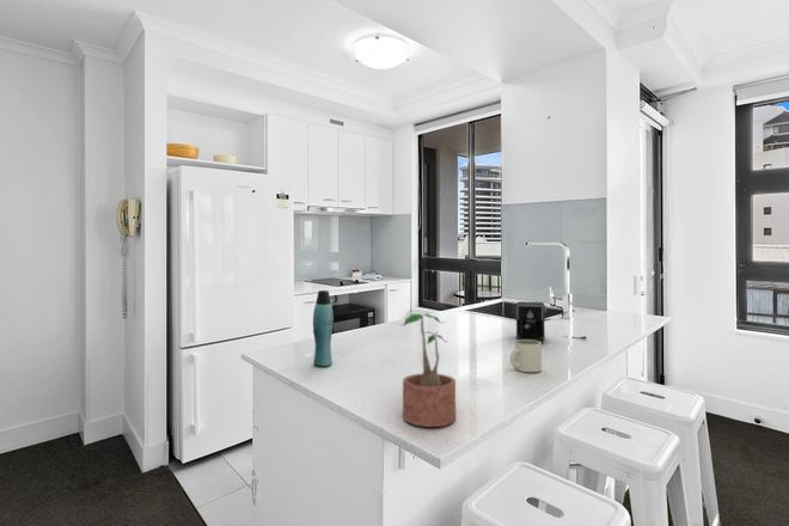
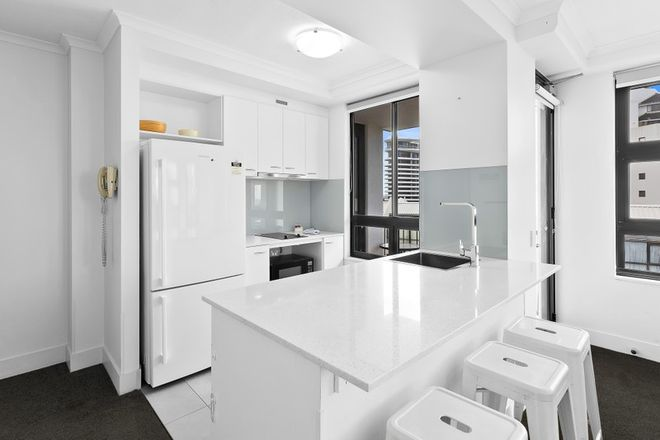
- potted plant (424, 363)
- bottle (323, 328)
- coffee maker (543, 322)
- mug (524, 355)
